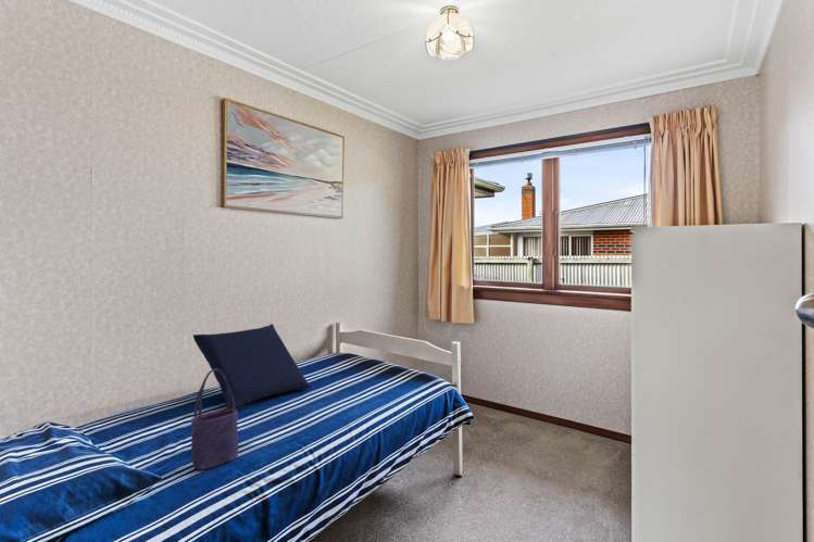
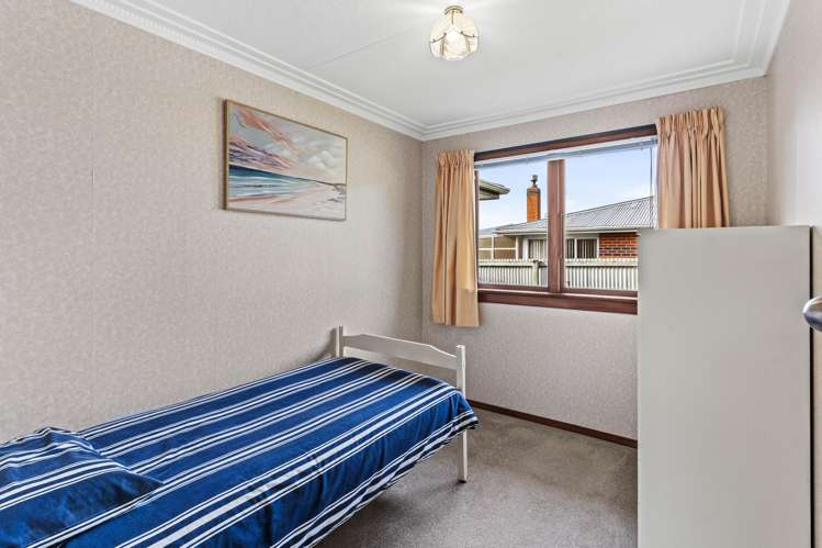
- tote bag (215, 415)
- cushion (253, 363)
